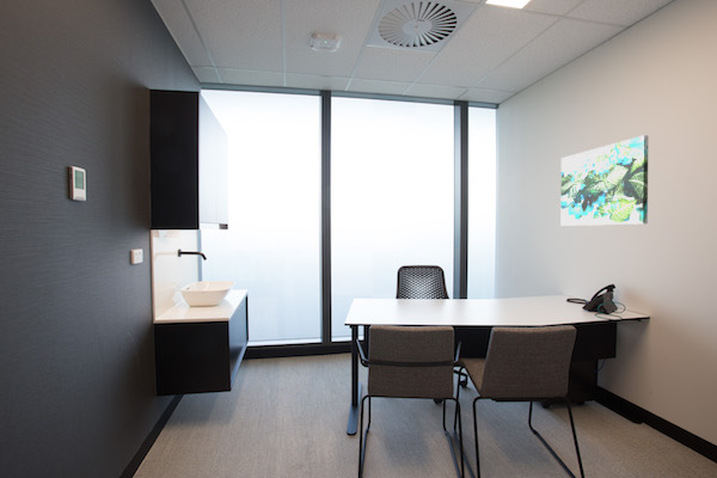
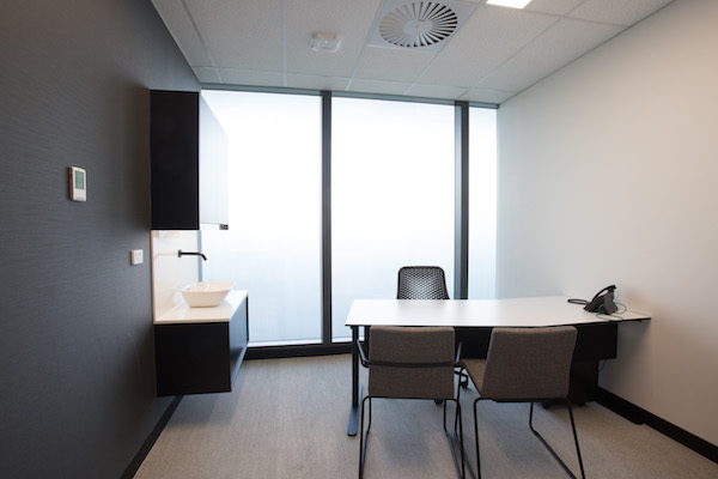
- wall art (599, 186)
